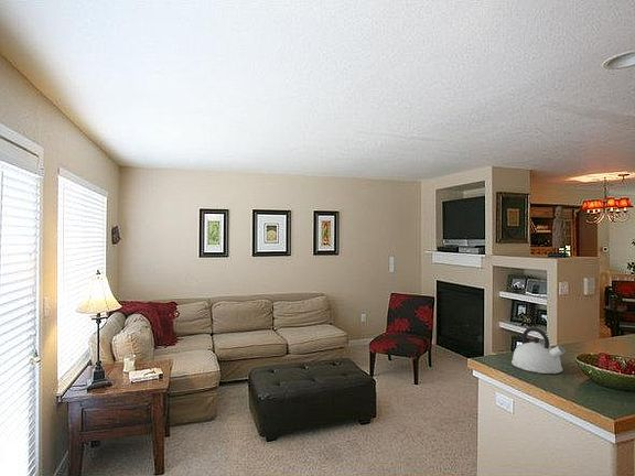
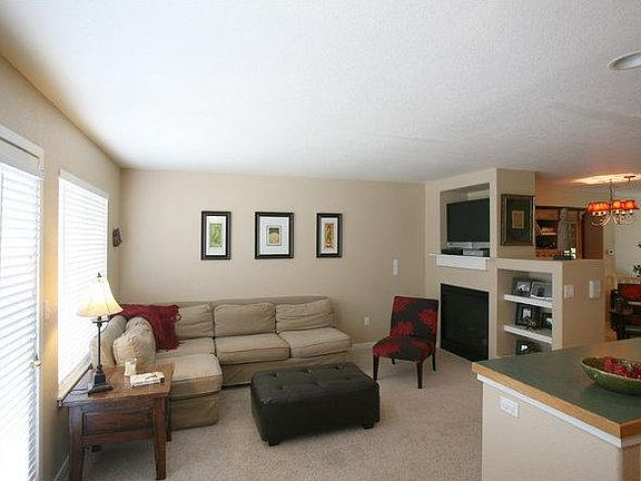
- kettle (538, 347)
